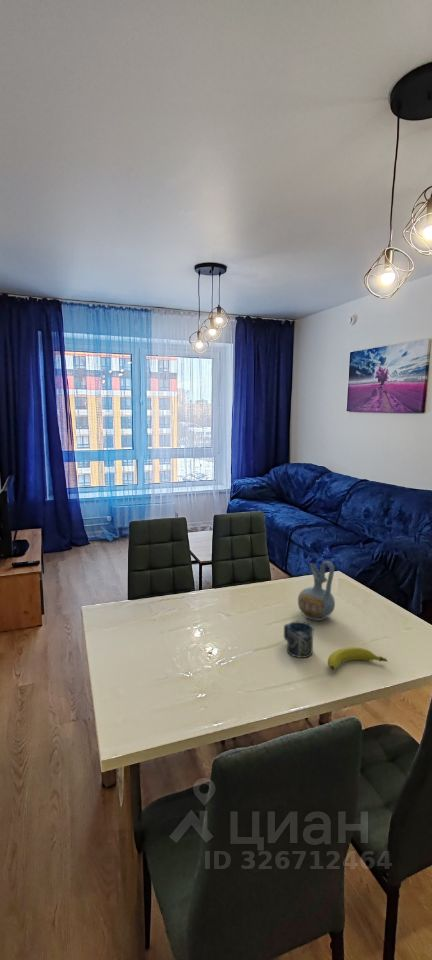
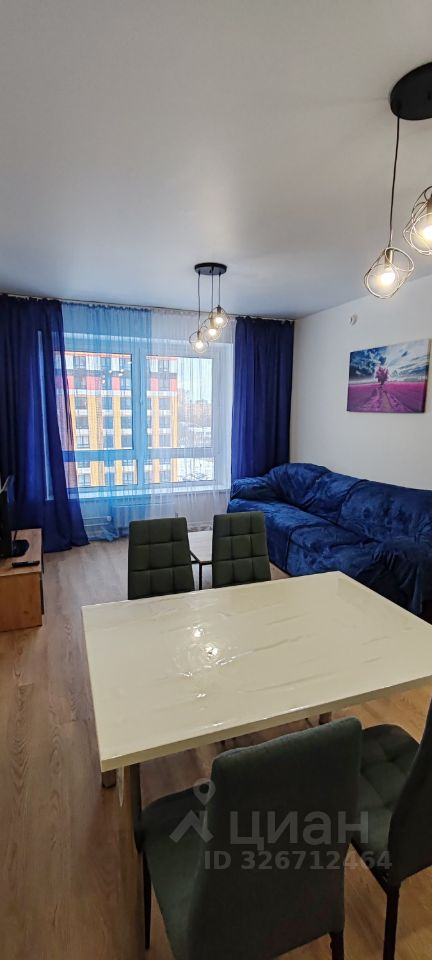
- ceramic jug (316, 587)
- cup (296, 637)
- fruit (353, 659)
